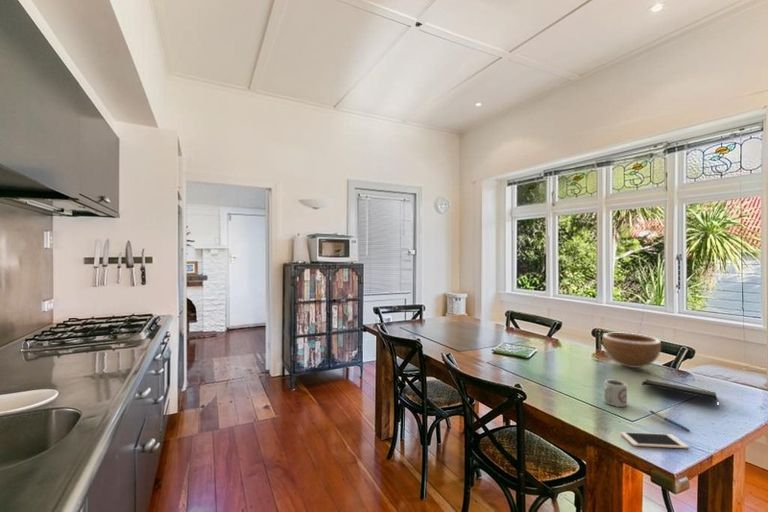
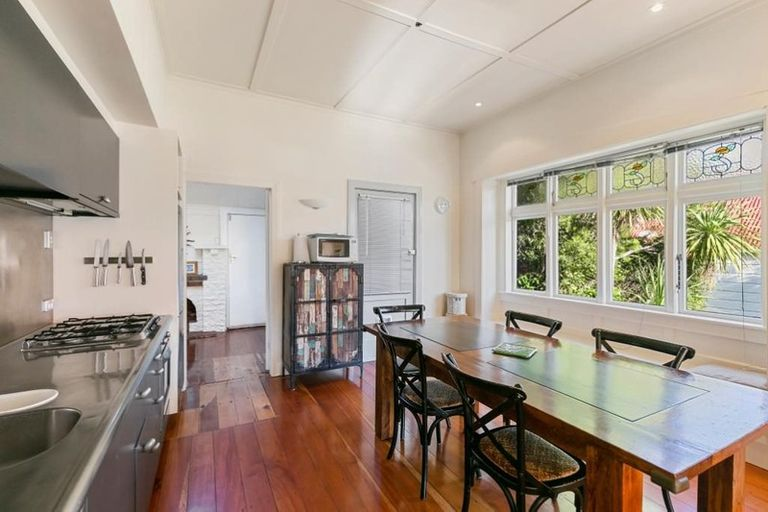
- notepad (678, 388)
- bowl (630, 352)
- cup (613, 393)
- cell phone (653, 440)
- pen (668, 420)
